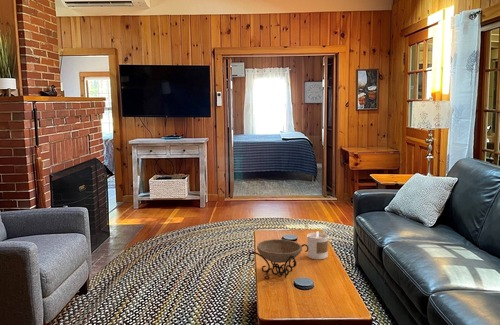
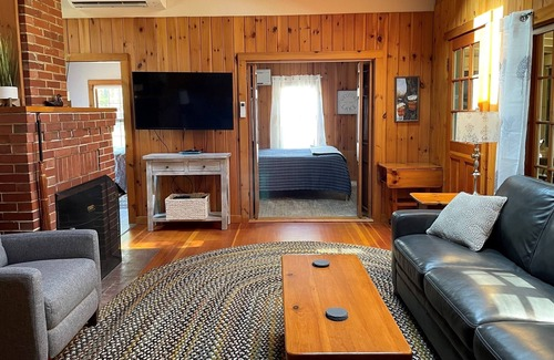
- candle (317, 243)
- decorative bowl (279, 260)
